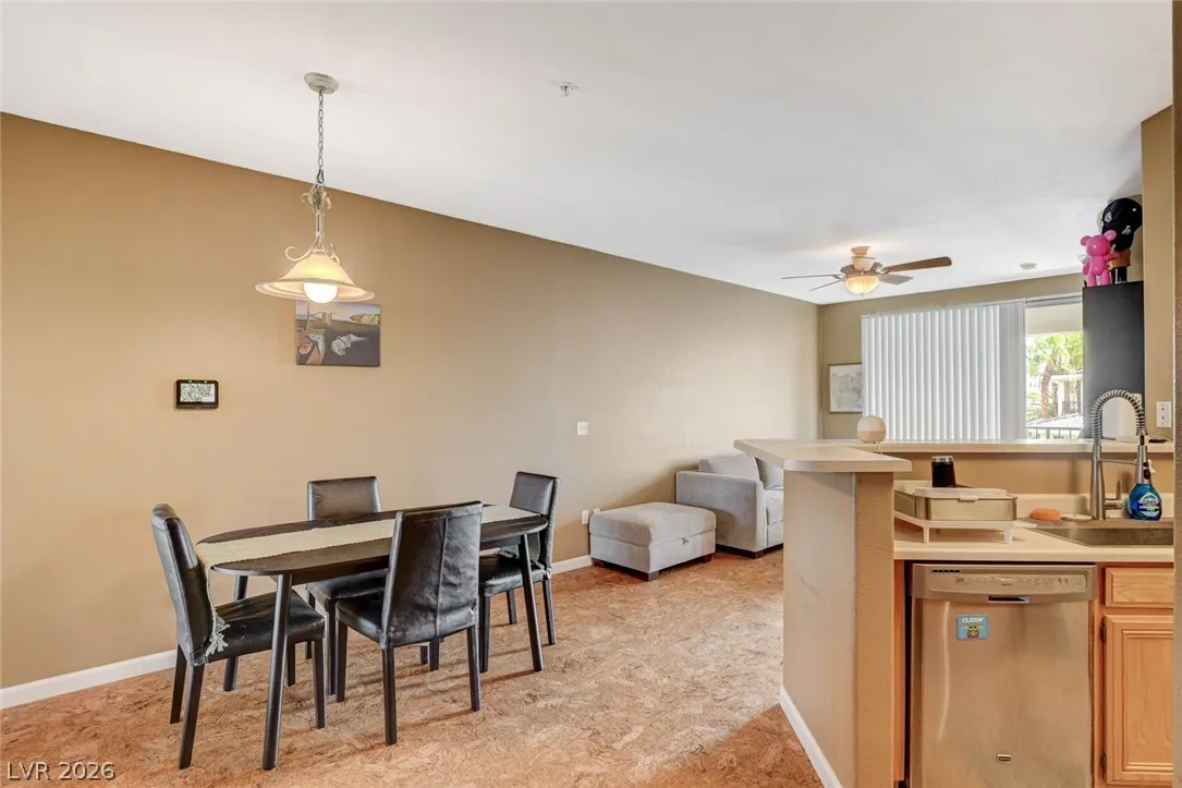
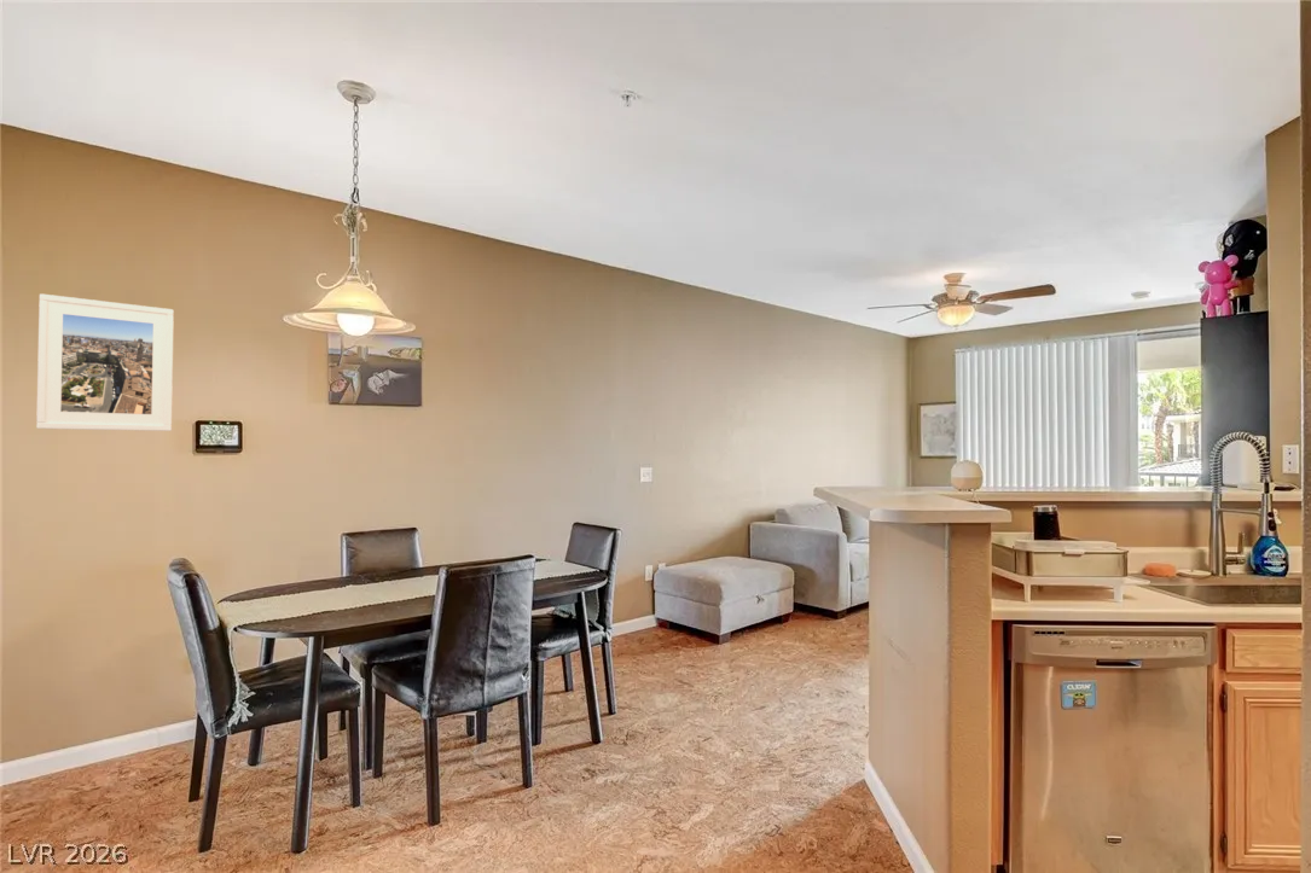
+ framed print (108, 366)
